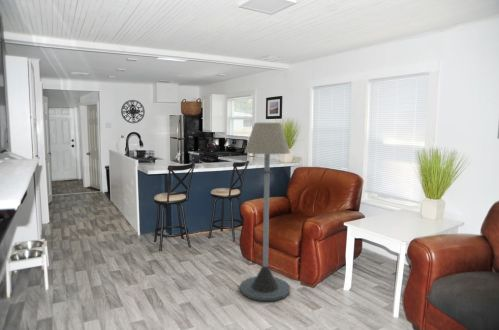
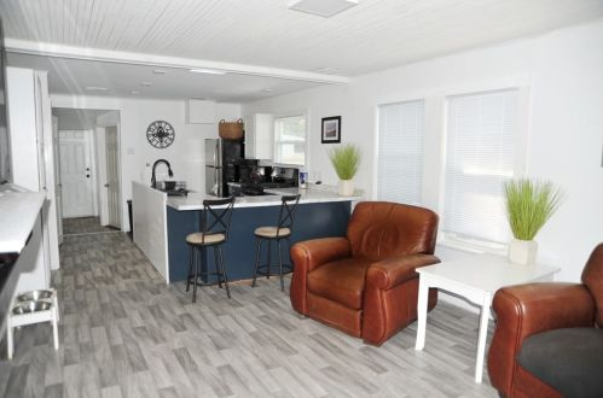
- floor lamp (266, 208)
